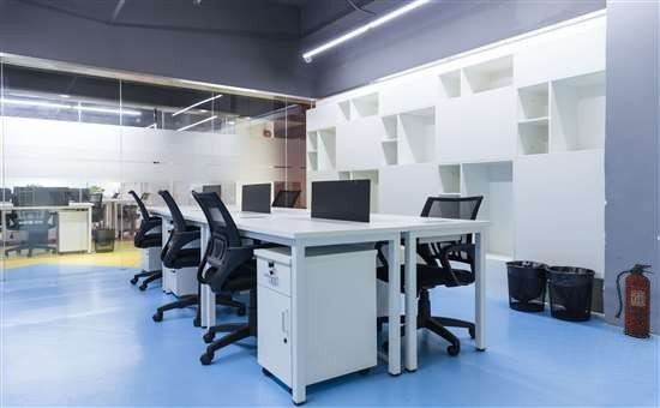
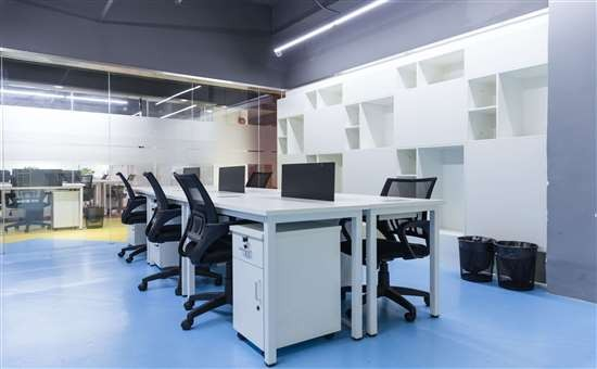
- fire extinguisher (632, 298)
